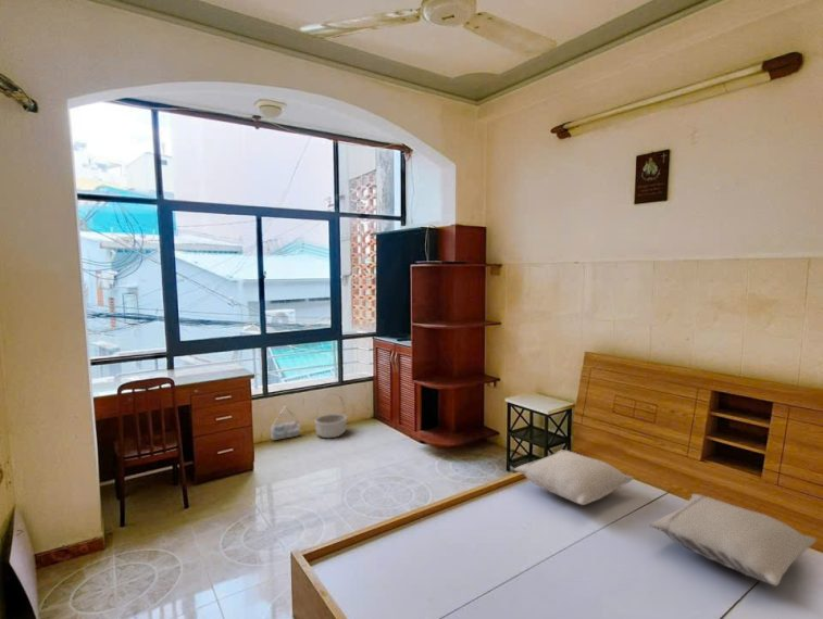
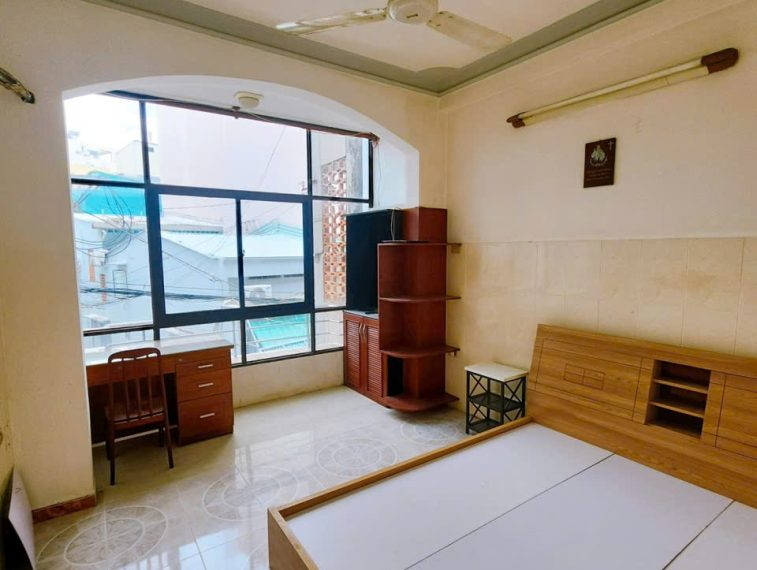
- bag (285, 422)
- pillow (571, 473)
- pillow (728, 532)
- basket (331, 414)
